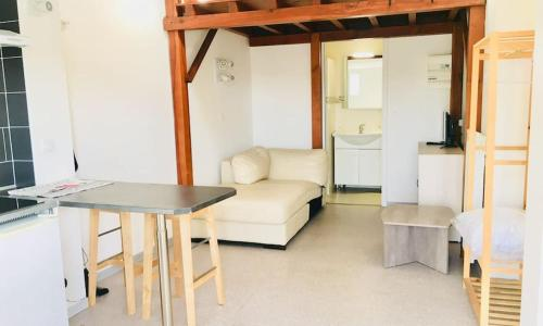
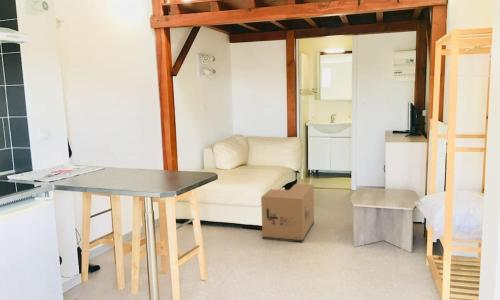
+ cardboard box (289, 210)
